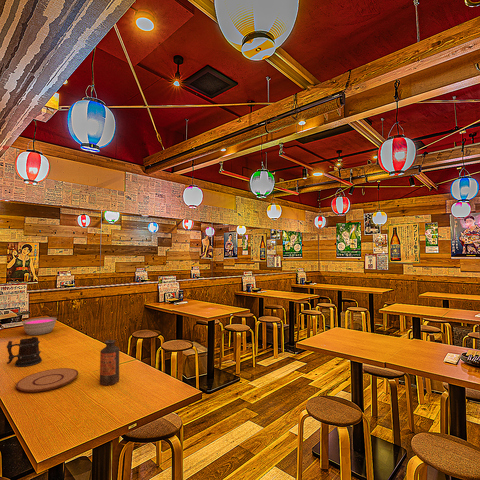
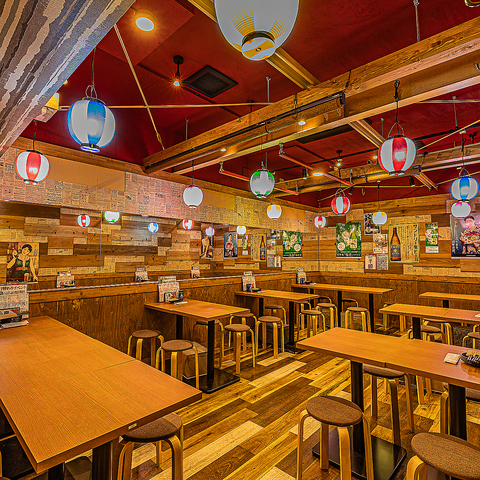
- plate (48, 379)
- beer mug (24, 351)
- bottle (109, 361)
- bowl (39, 326)
